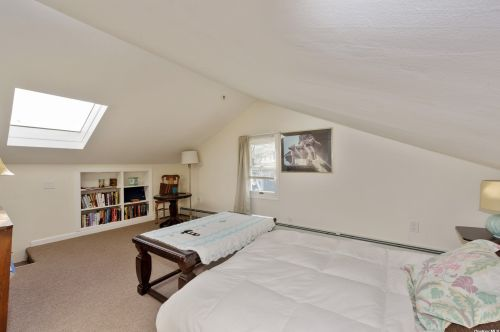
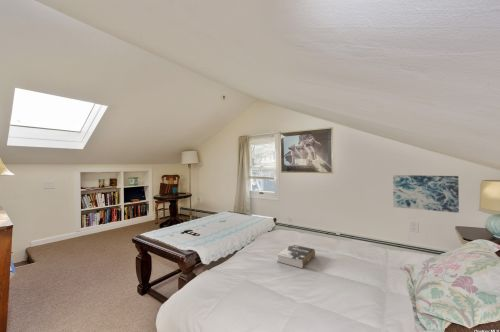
+ book (296, 255)
+ wall art (423, 192)
